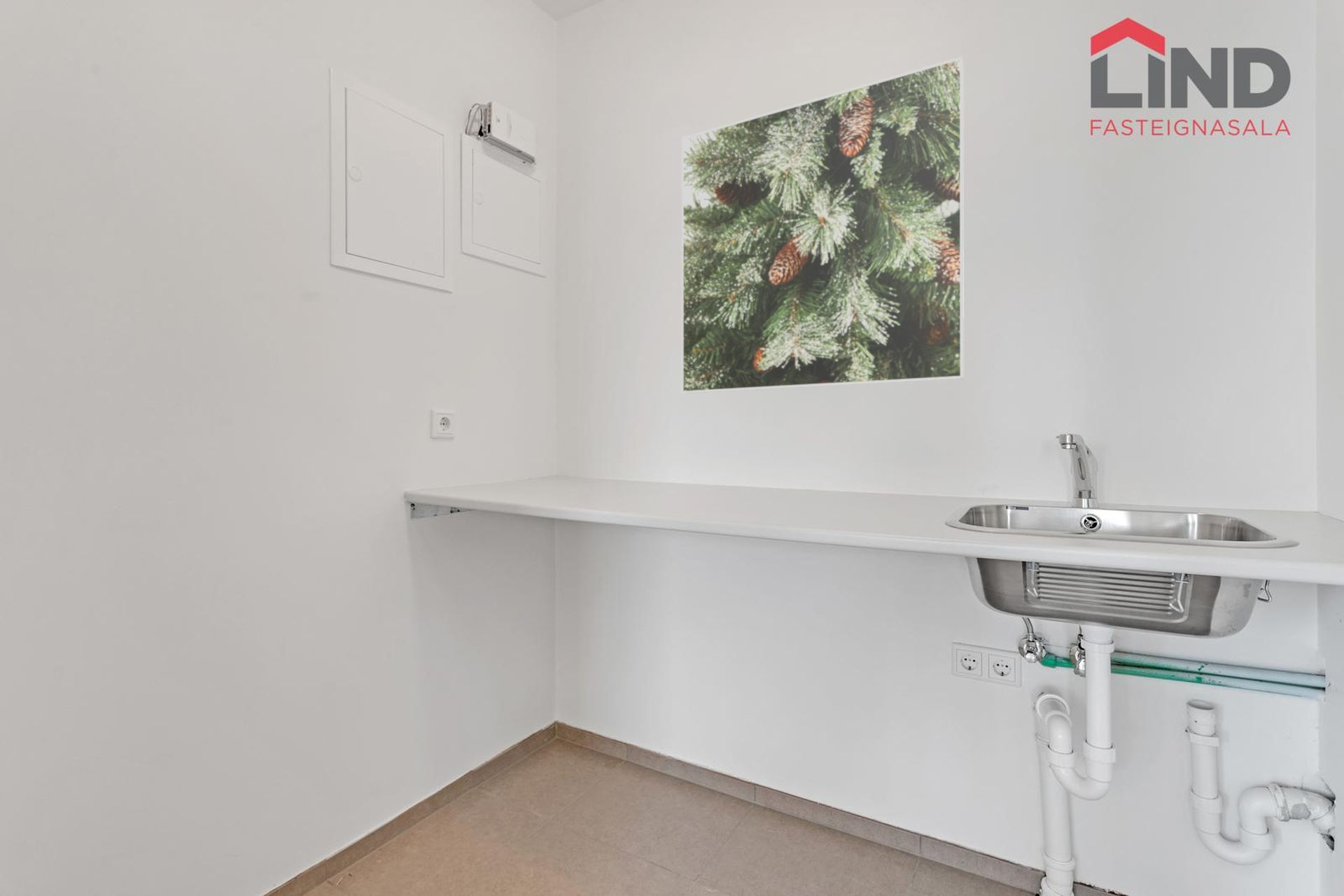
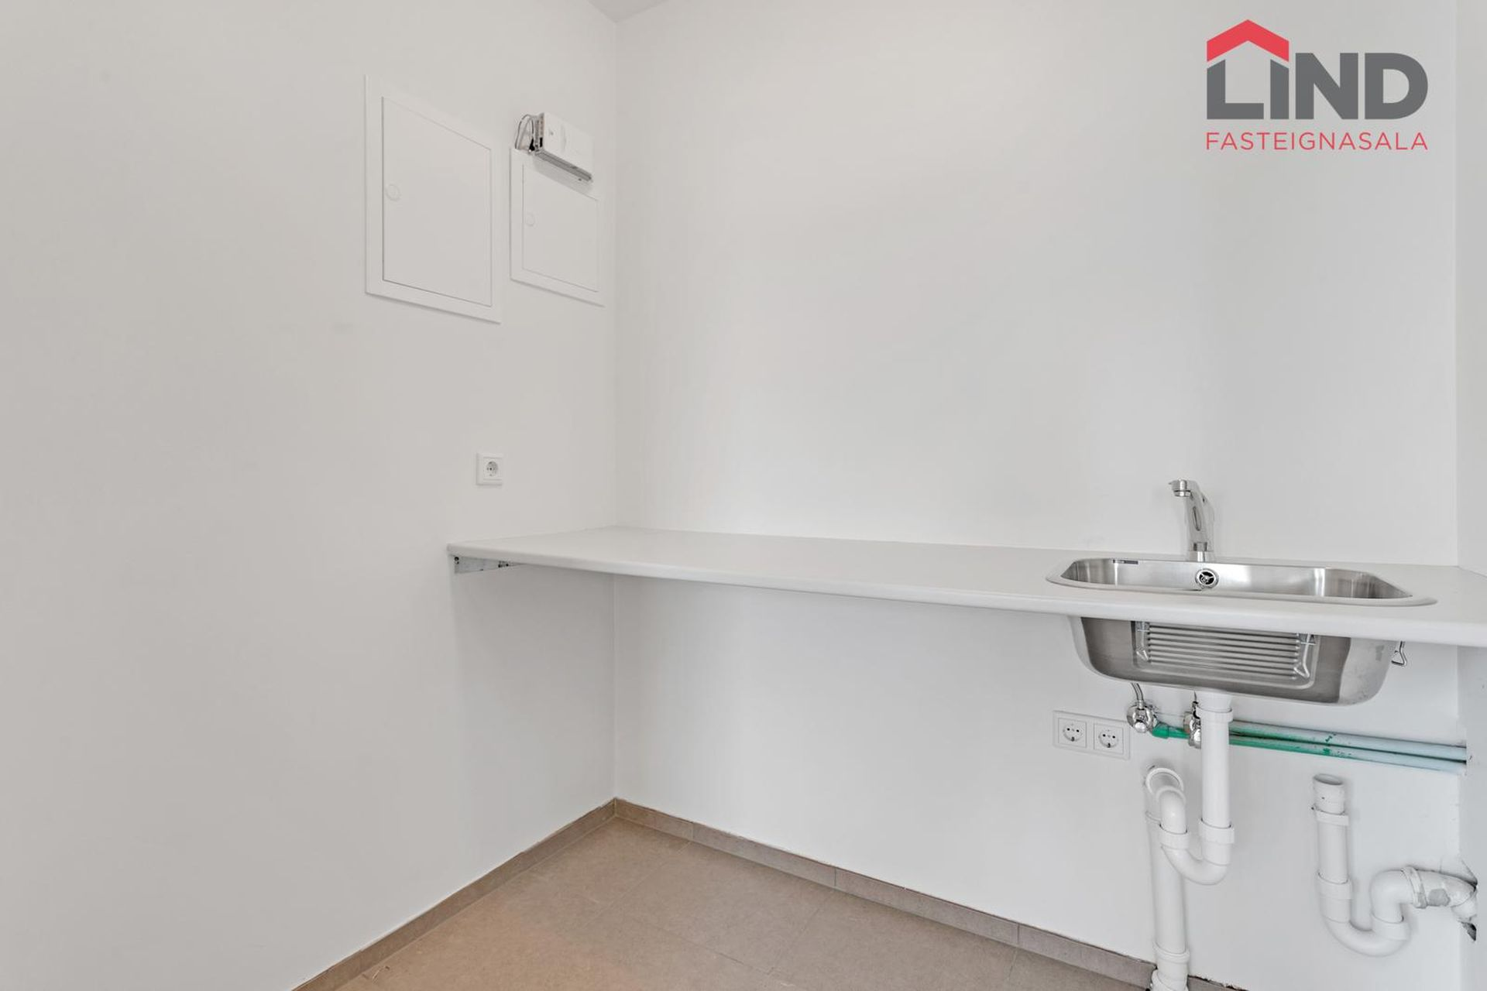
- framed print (807, 245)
